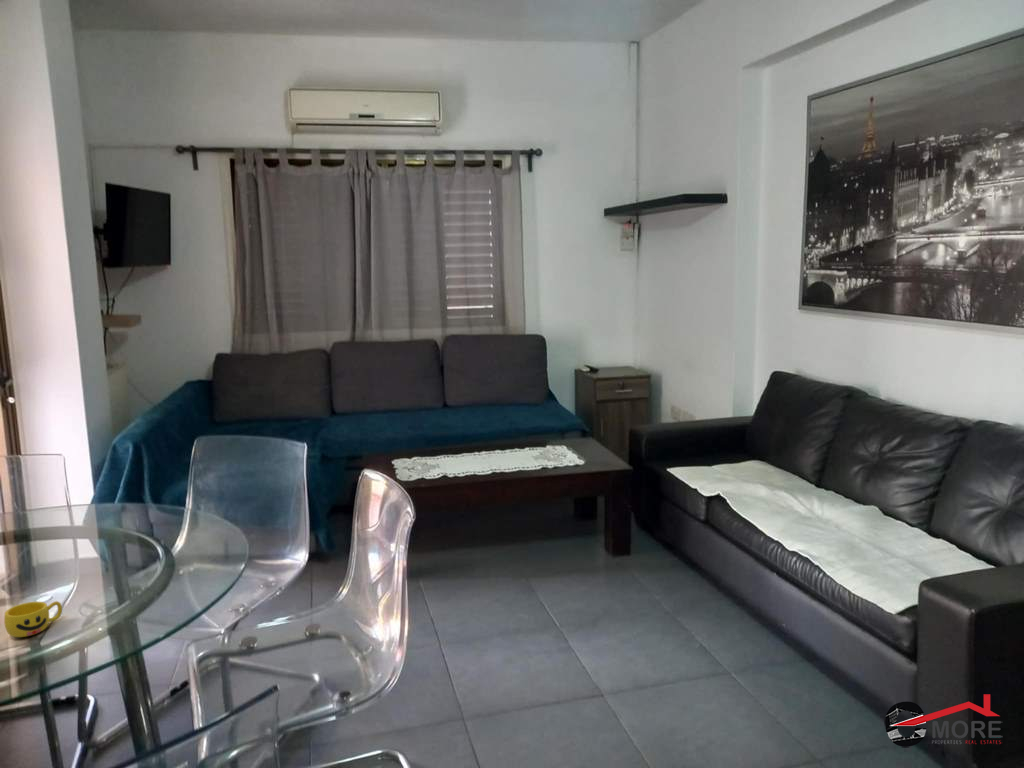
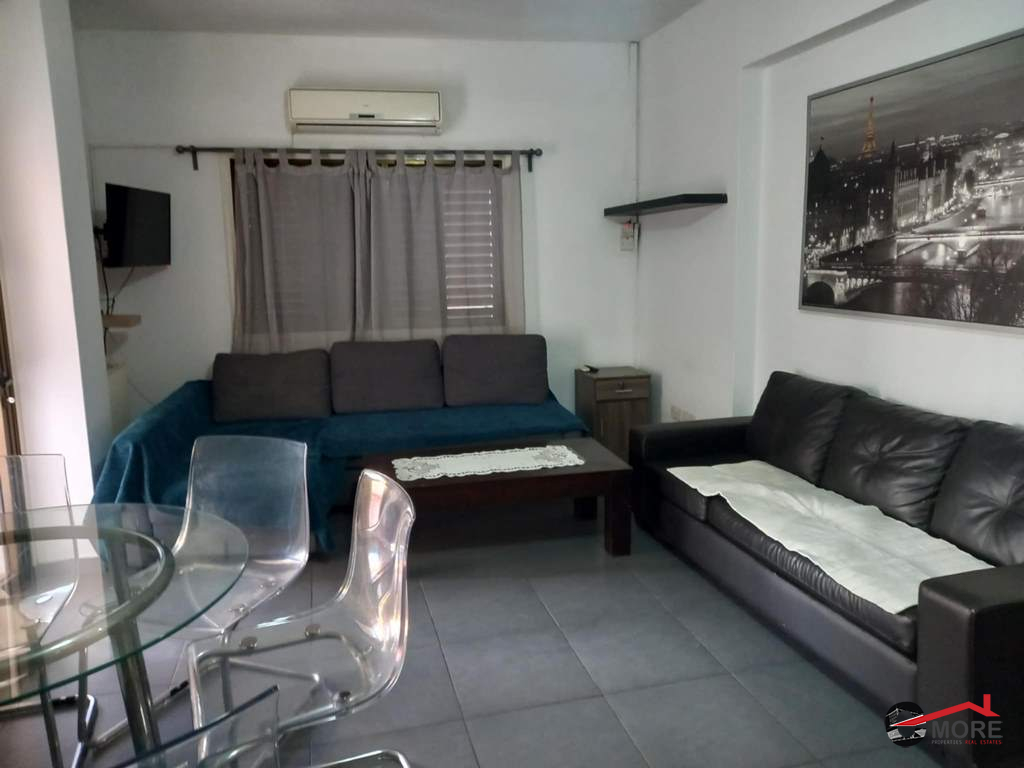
- cup (34, 617)
